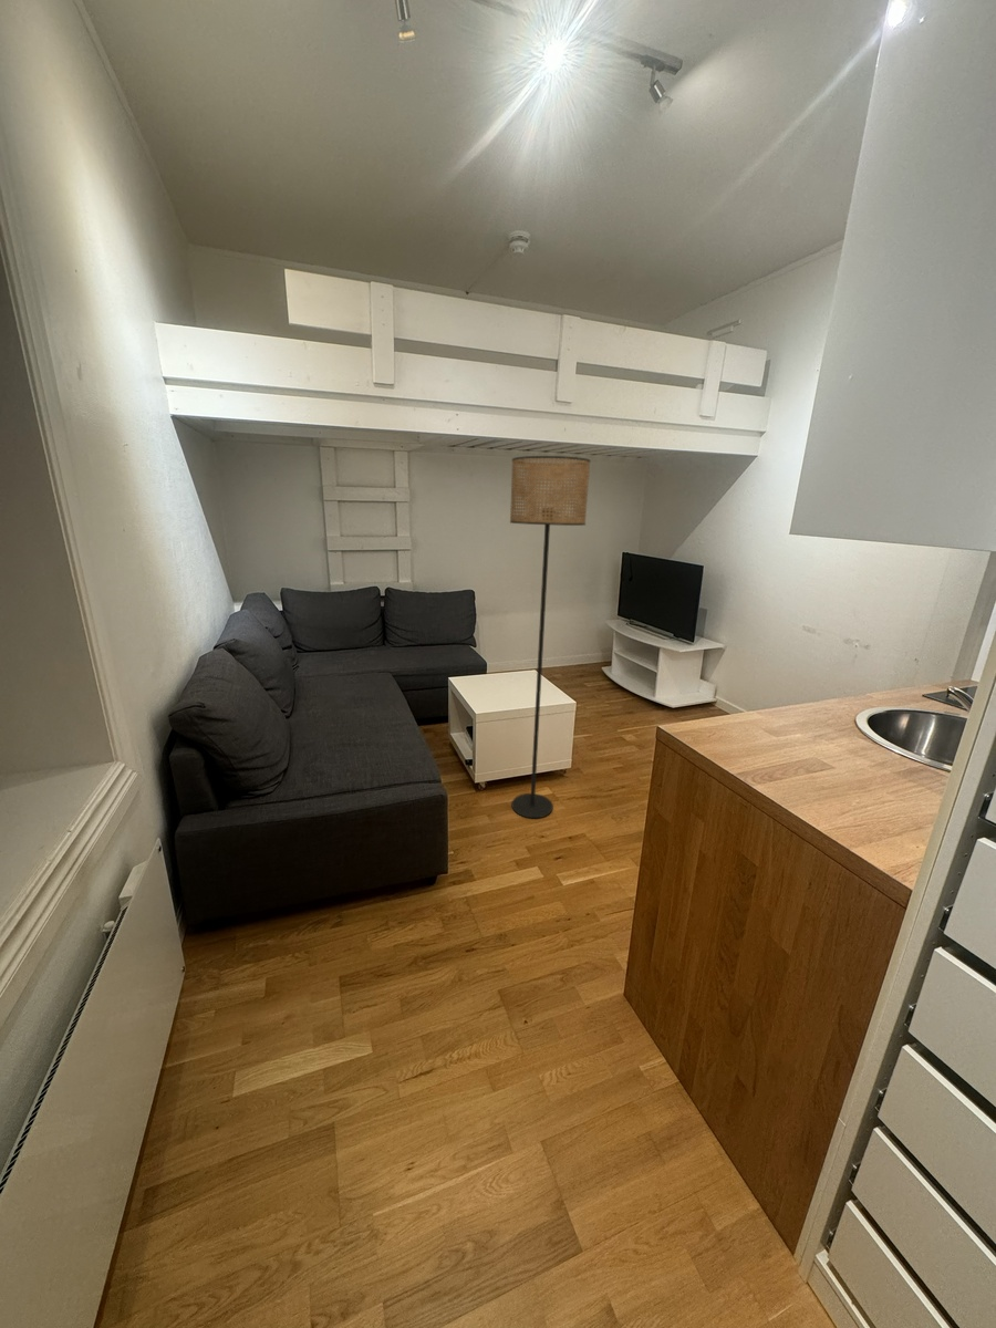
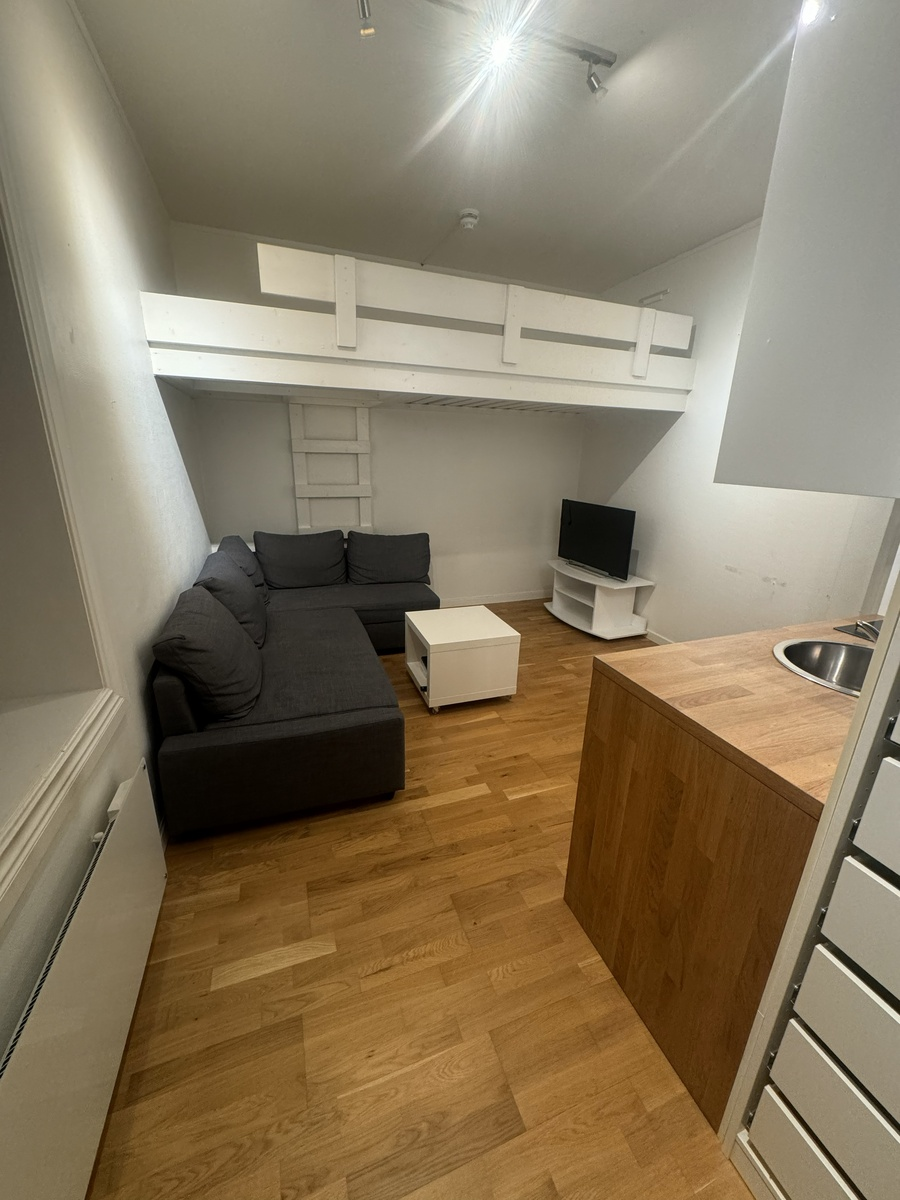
- floor lamp (540, 652)
